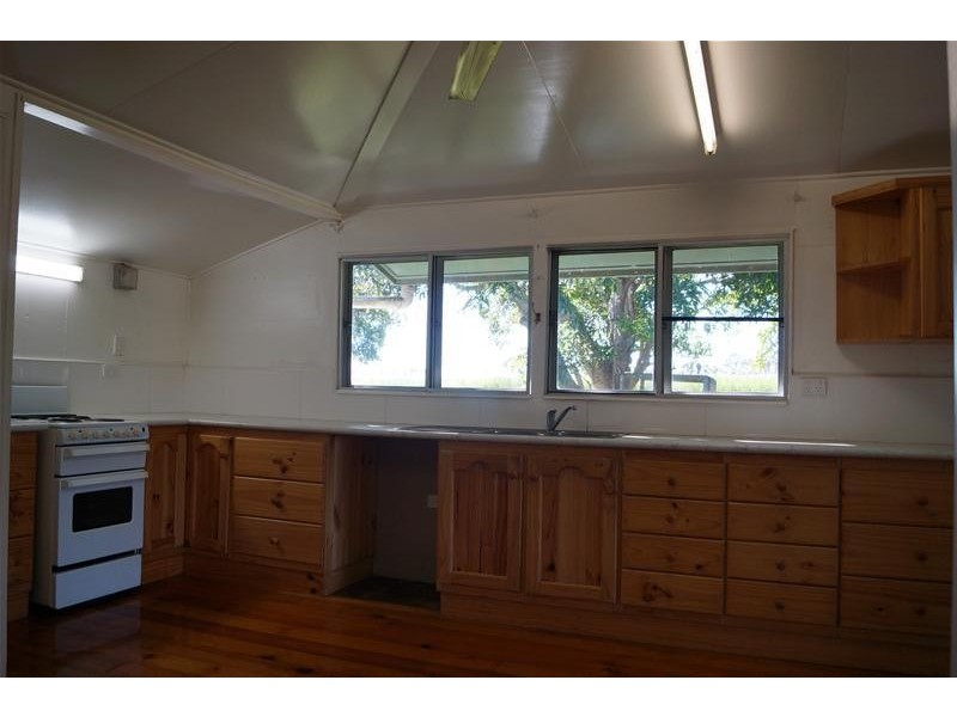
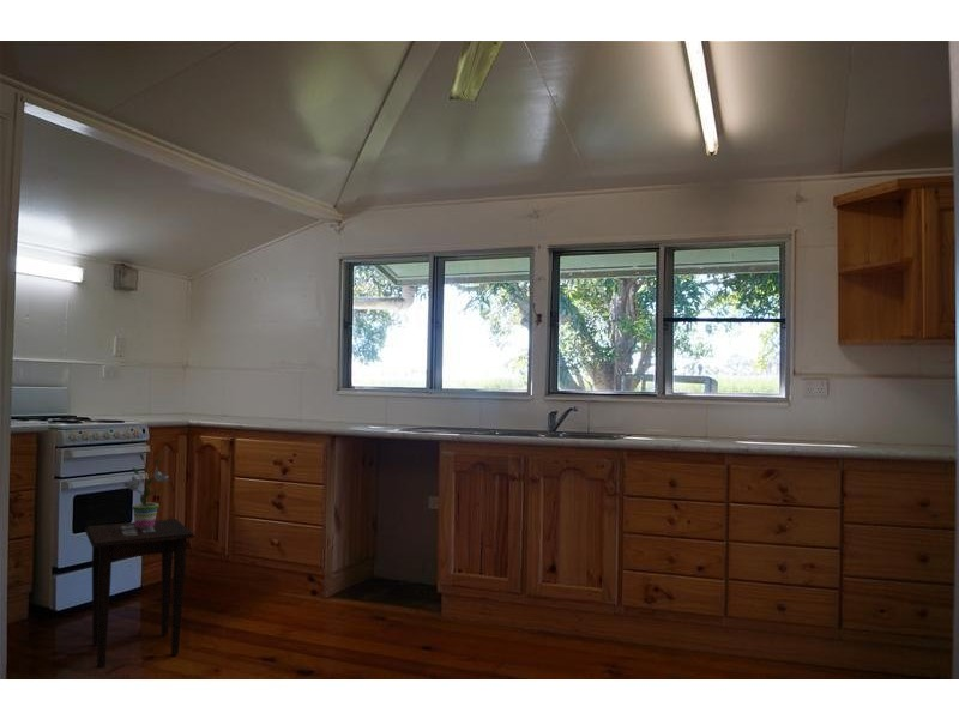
+ potted plant (146, 489)
+ side table (162, 587)
